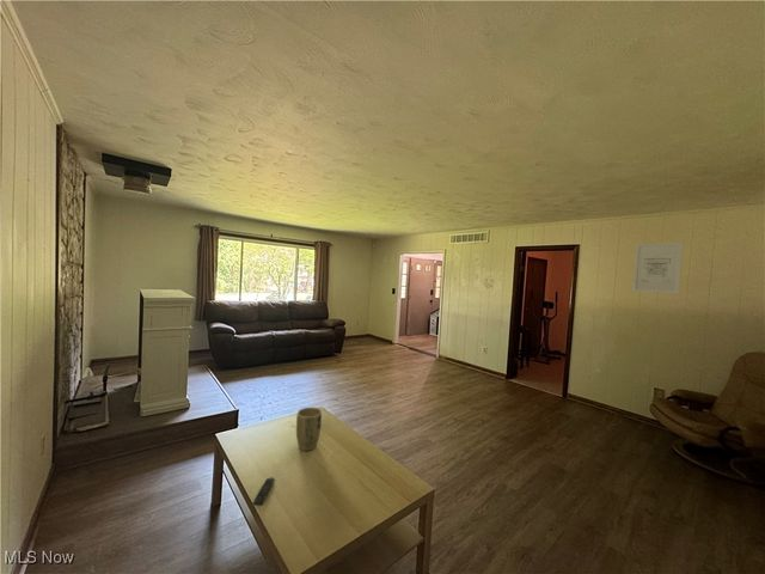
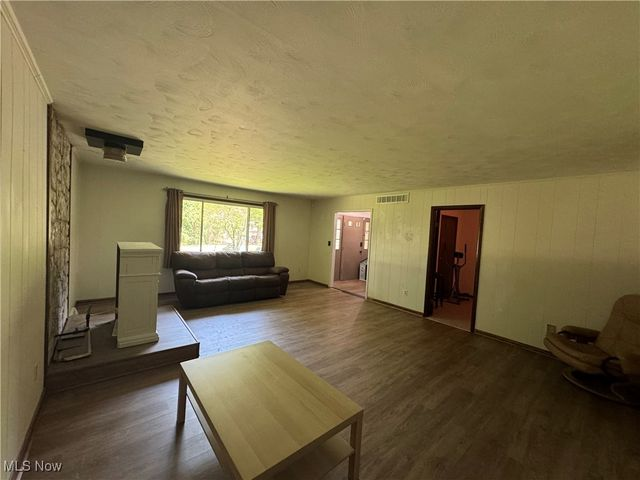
- plant pot (308, 428)
- remote control (264, 489)
- wall art (656, 268)
